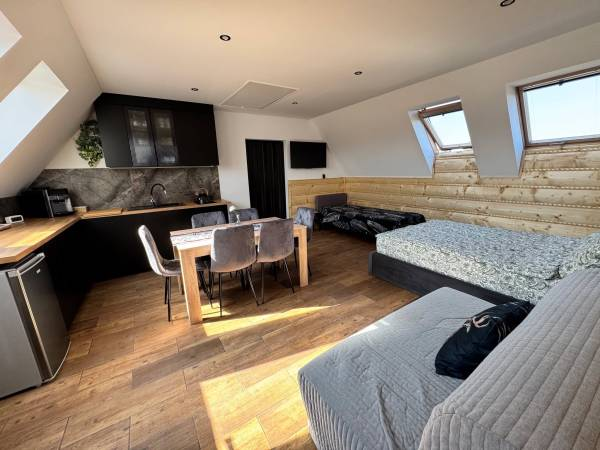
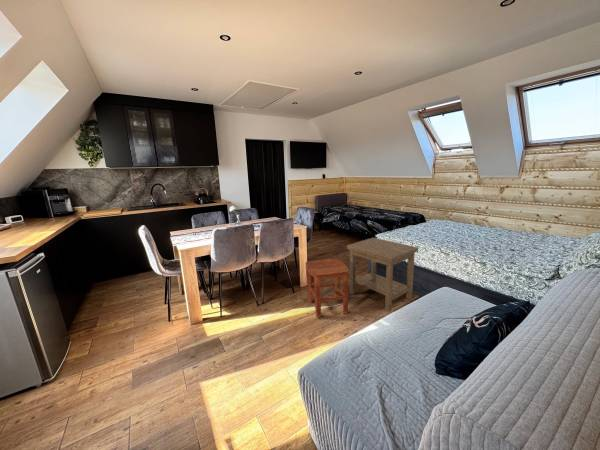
+ side table (378, 275)
+ stool (327, 286)
